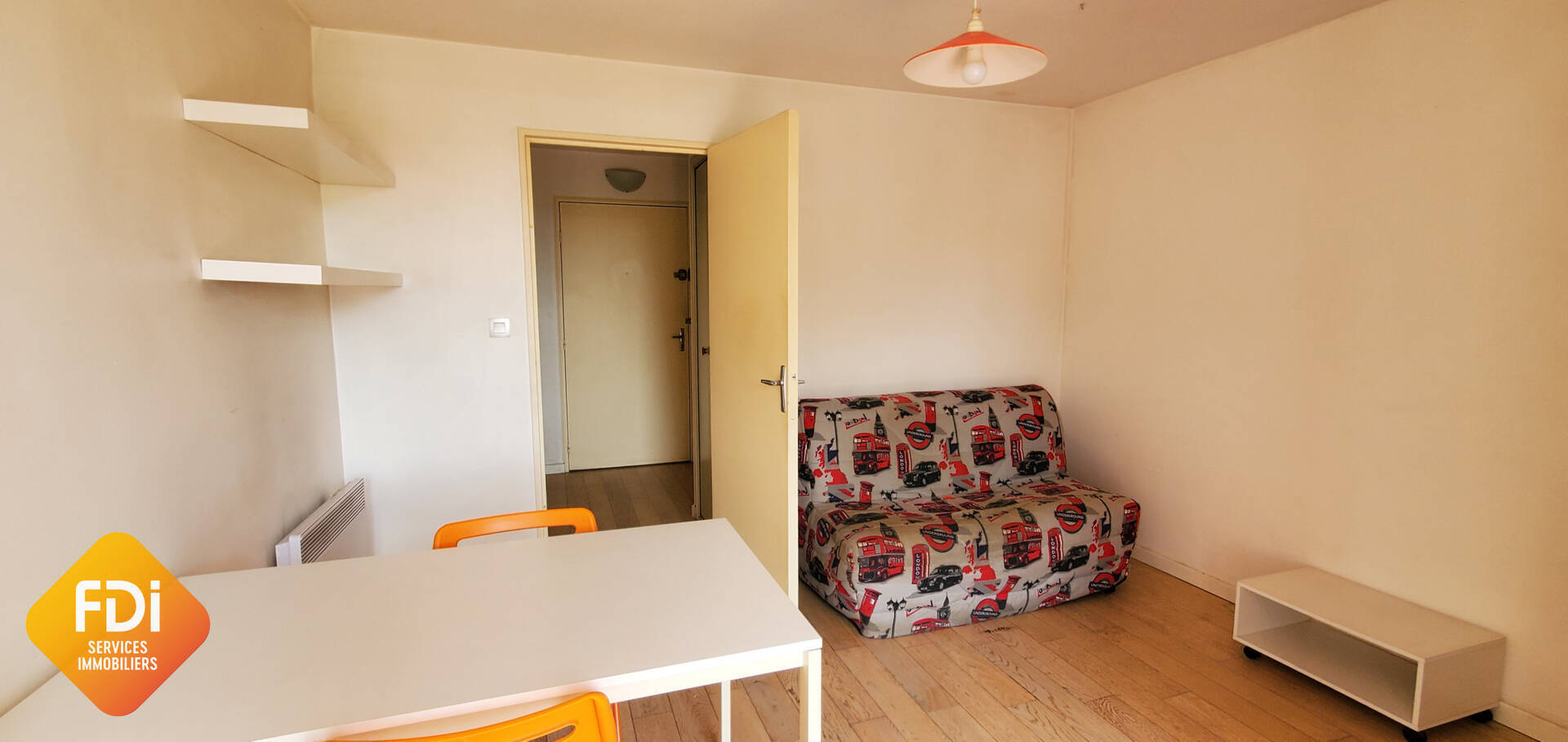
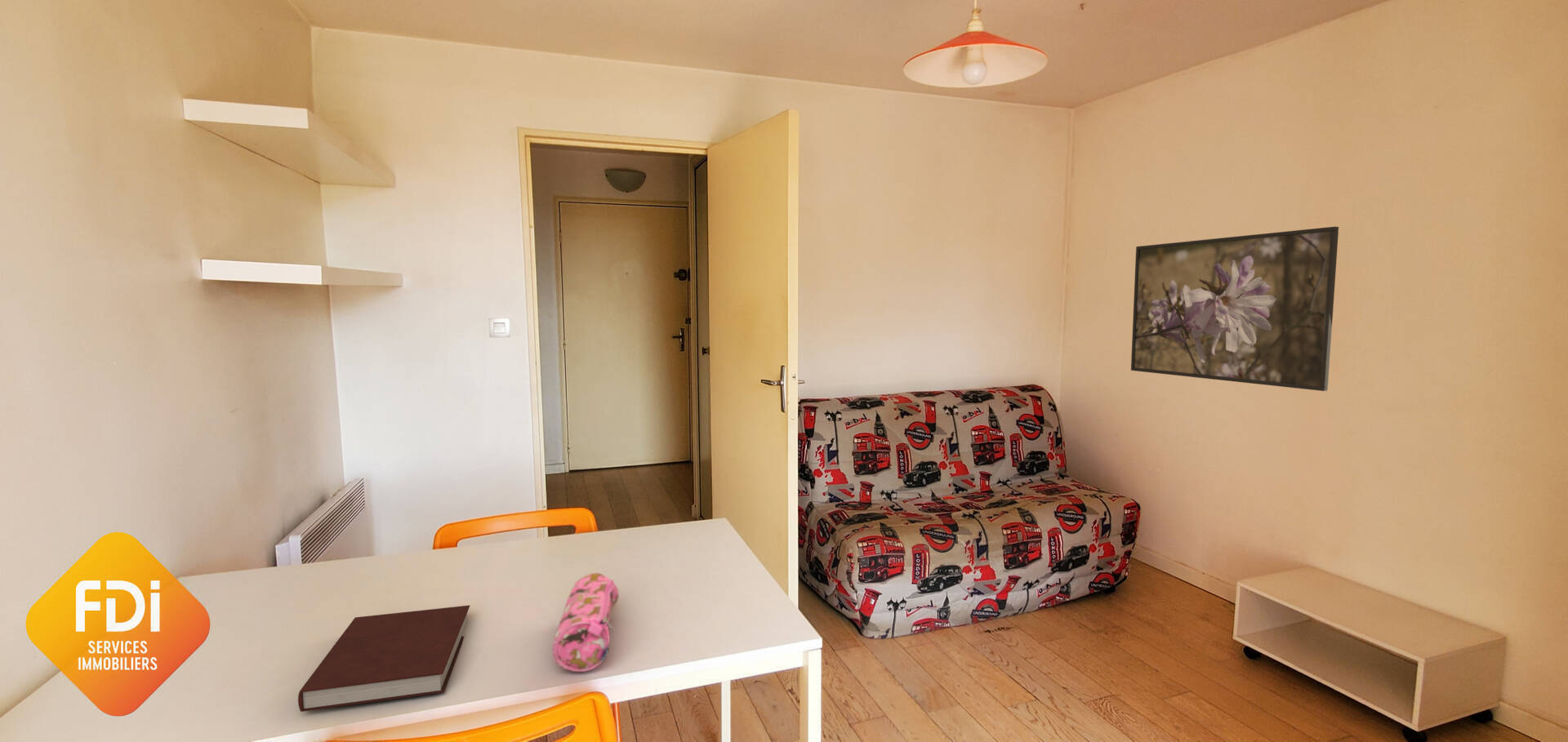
+ notebook (394, 651)
+ pencil case (588, 618)
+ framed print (1219, 309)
